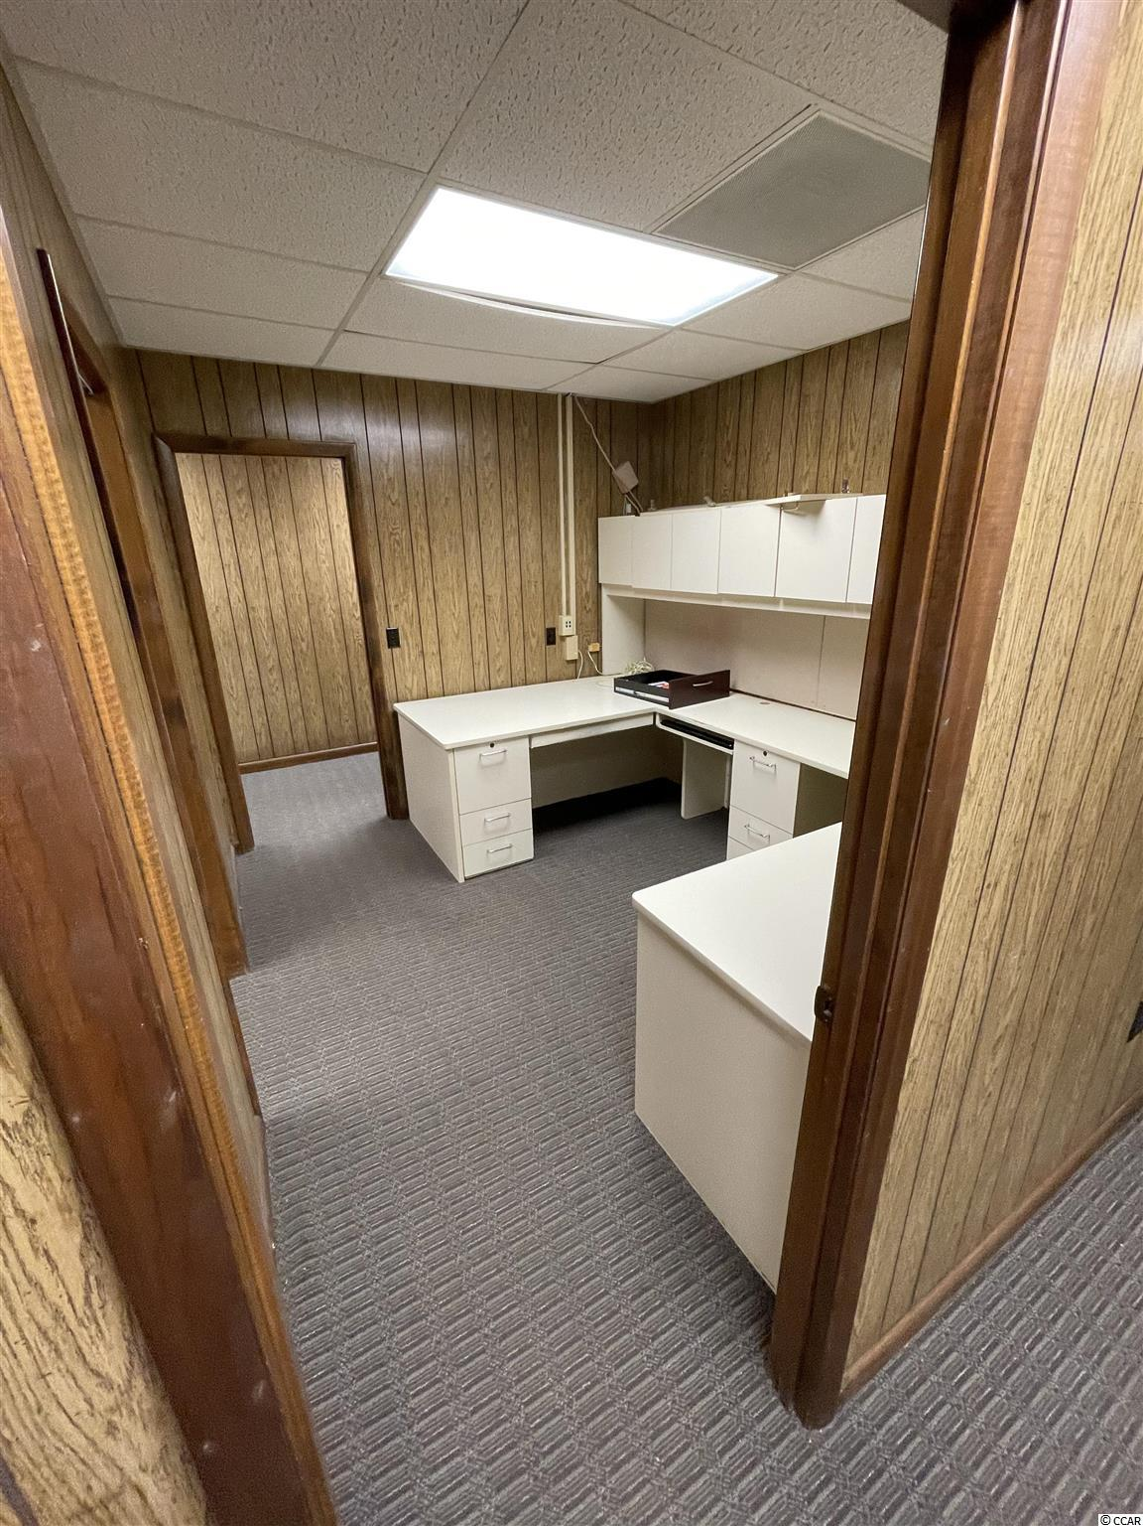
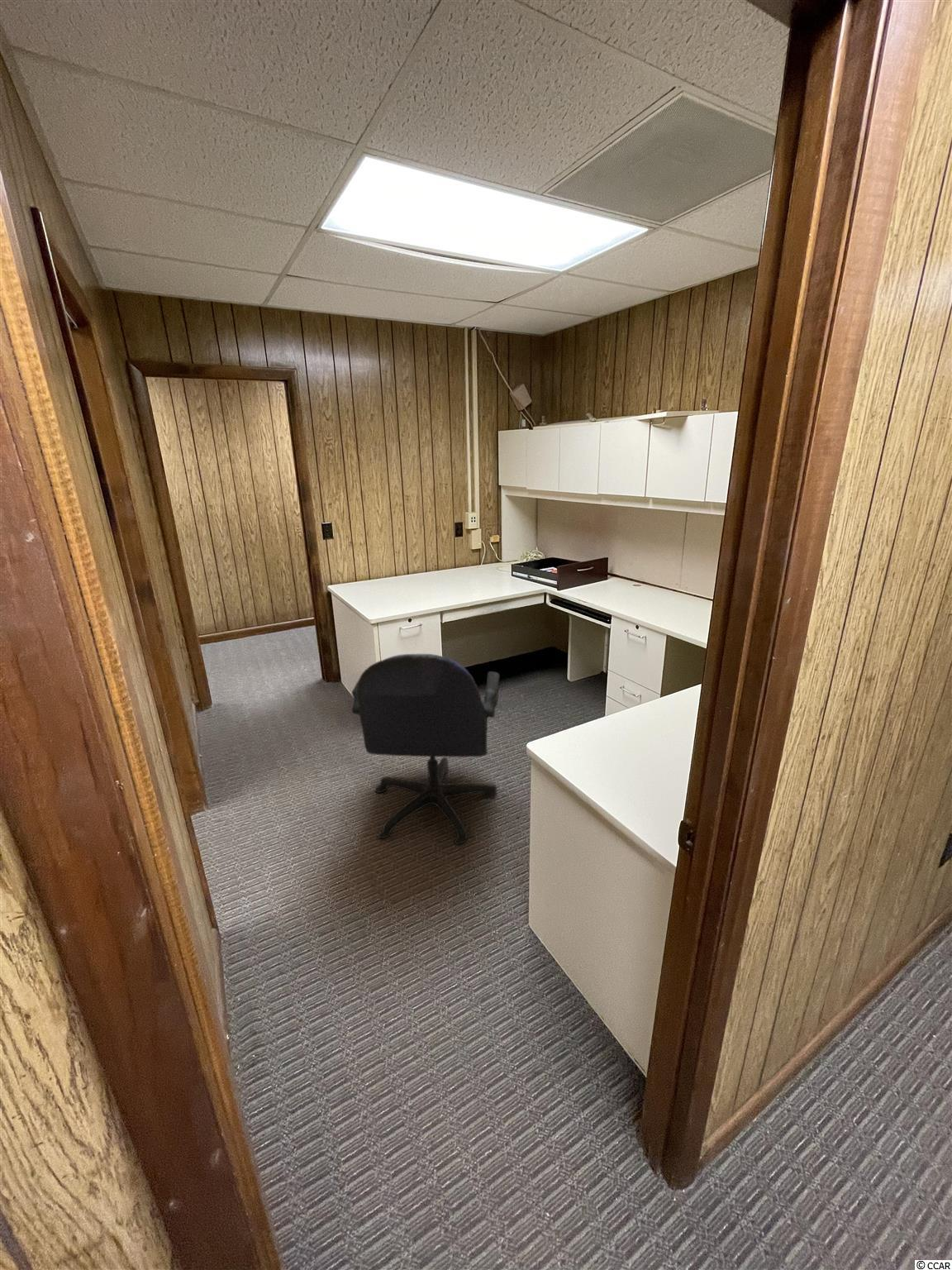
+ office chair (427, 723)
